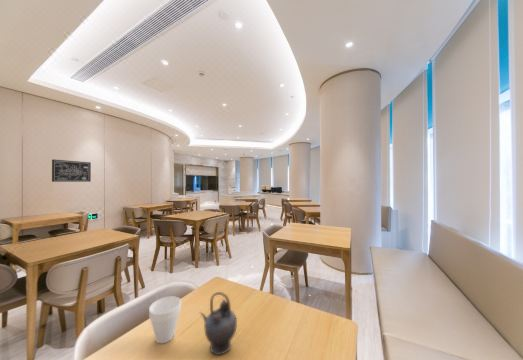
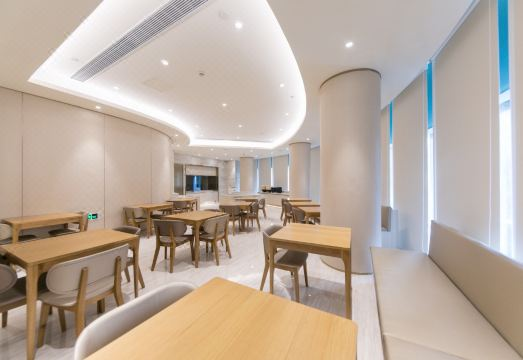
- cup (165, 320)
- teapot (217, 318)
- wall art (72, 171)
